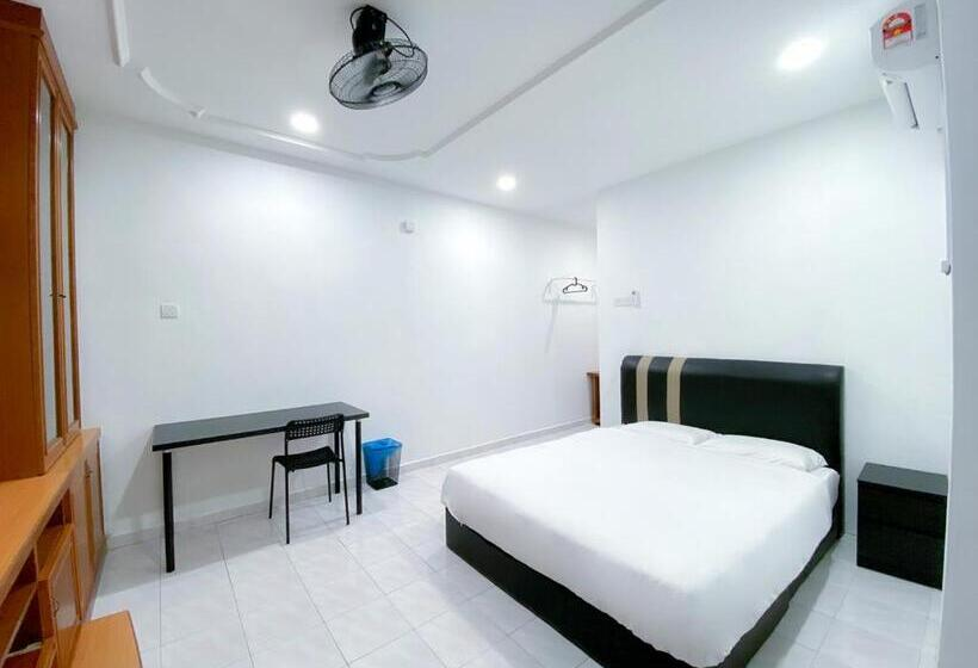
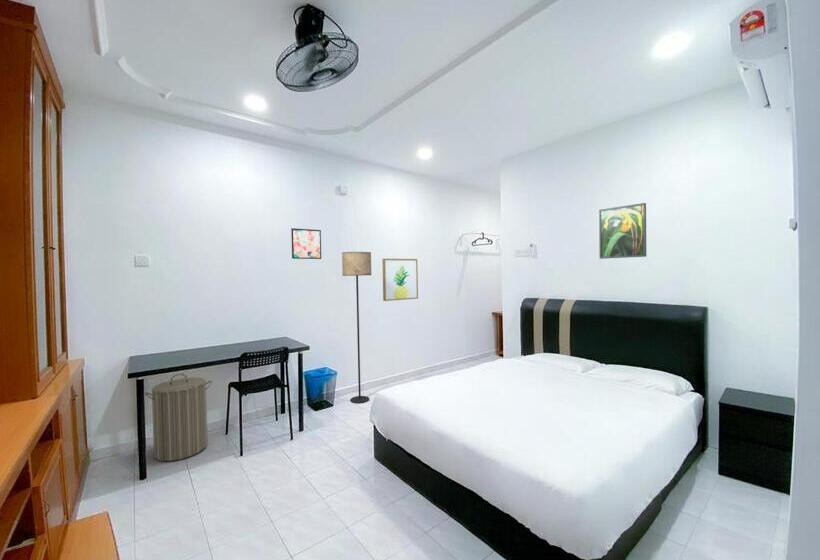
+ floor lamp (358, 326)
+ wall art (400, 279)
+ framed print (621, 232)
+ laundry hamper (180, 411)
+ wall art (306, 244)
